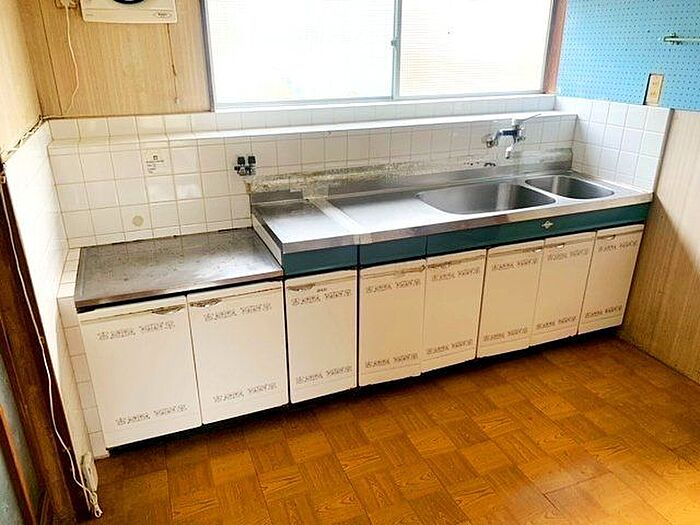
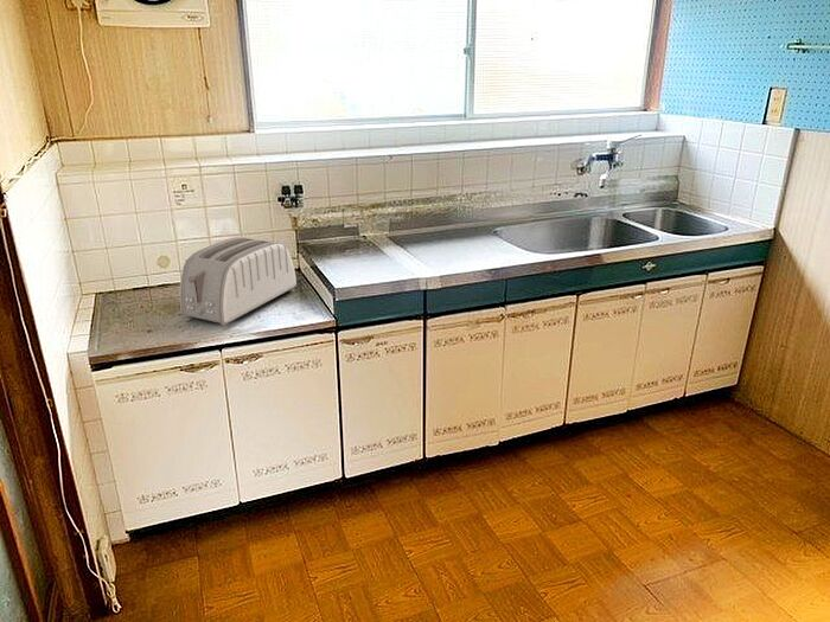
+ toaster (236, 276)
